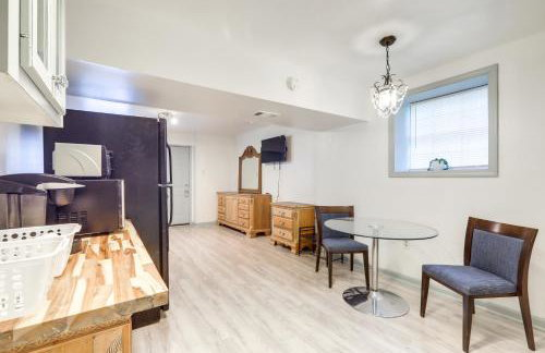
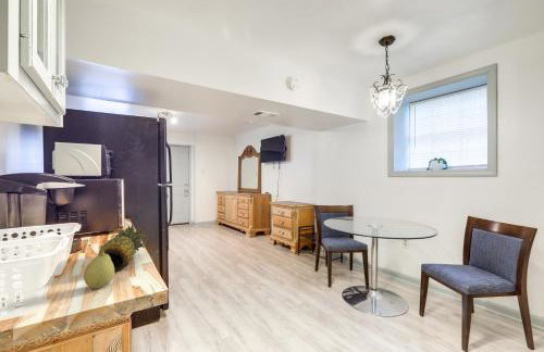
+ fruit (99, 265)
+ fruit (124, 244)
